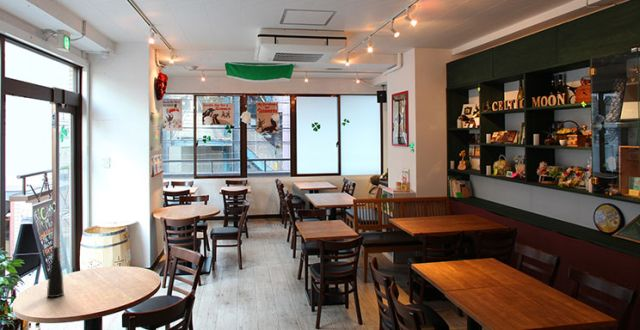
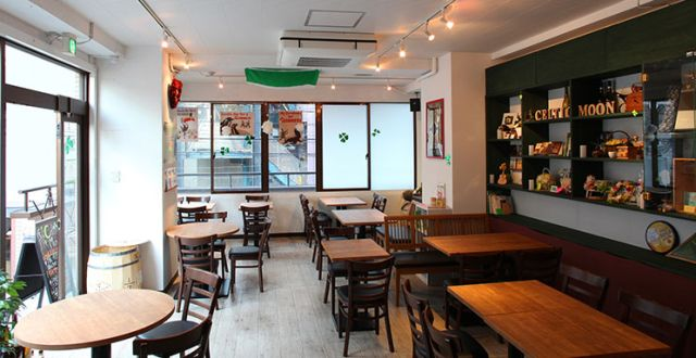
- vase (55, 271)
